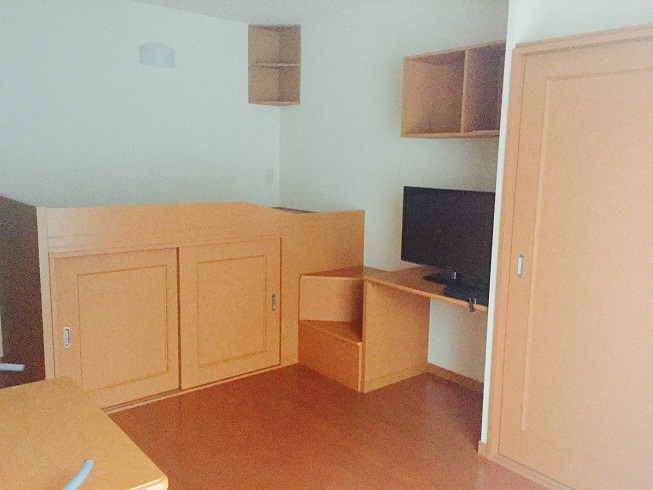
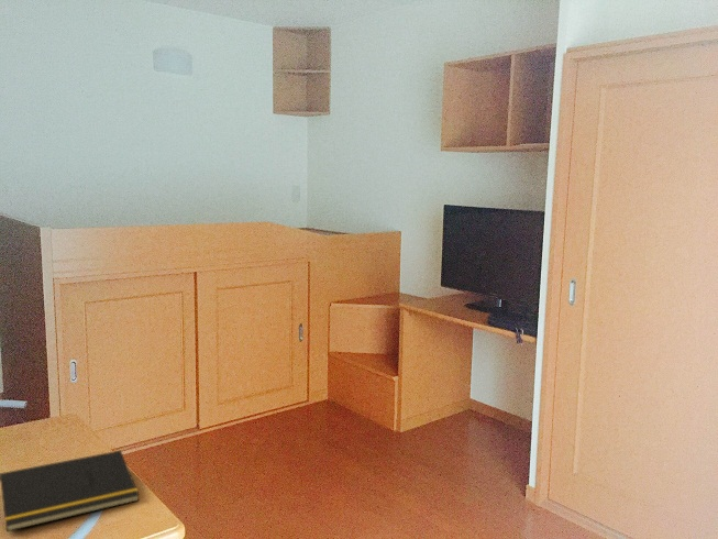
+ notepad (69, 486)
